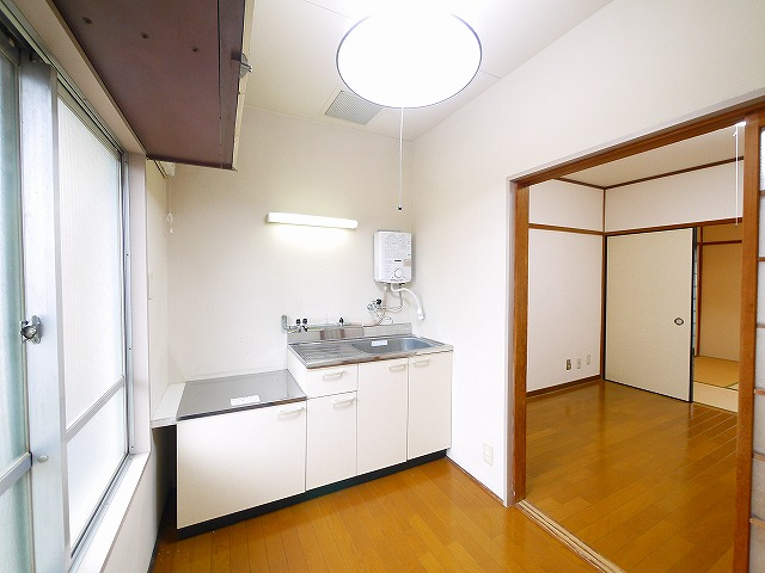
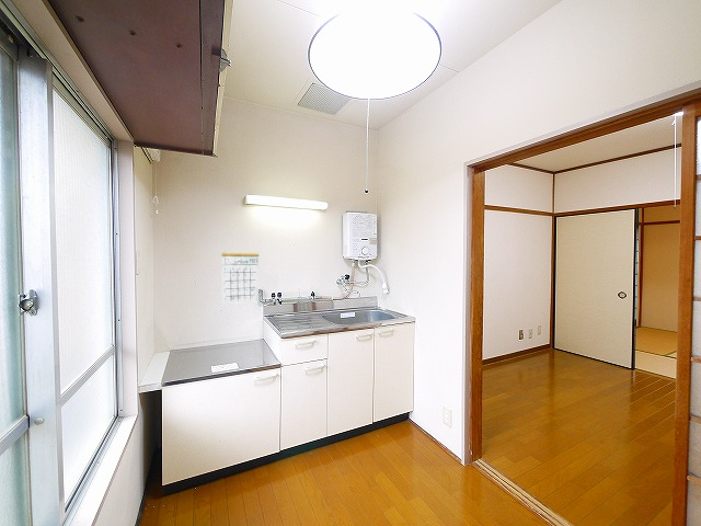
+ calendar (240, 272)
